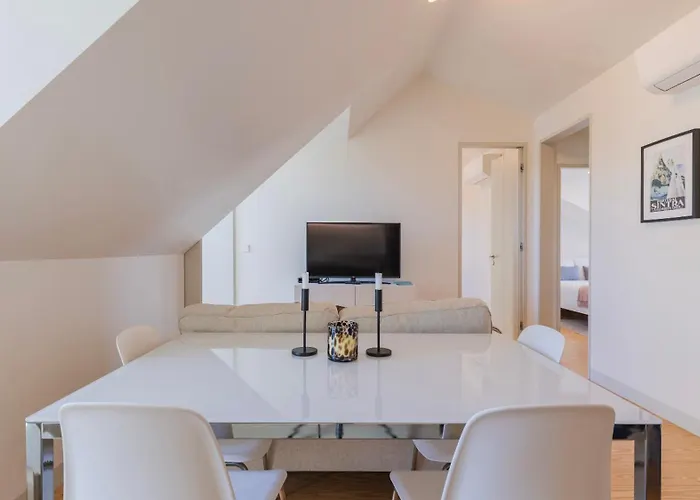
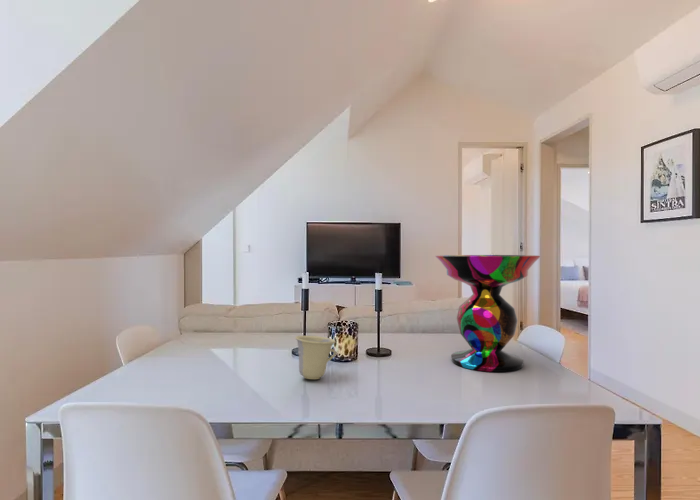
+ decorative bowl (486, 308)
+ cup (315, 356)
